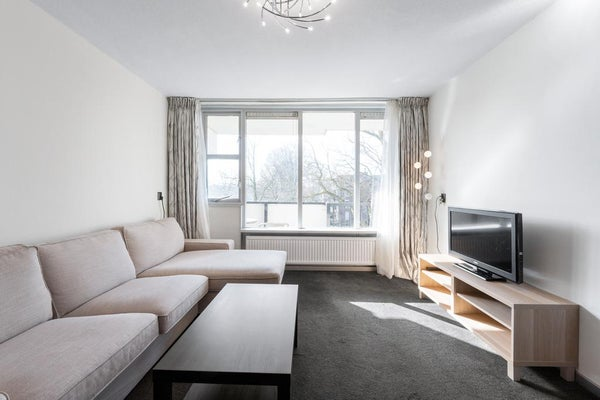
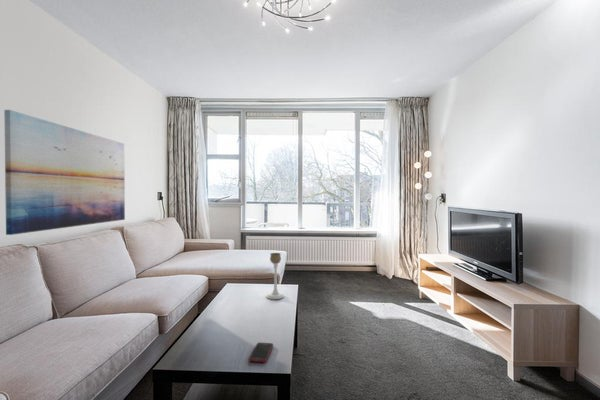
+ candle holder (275, 275)
+ cell phone (261, 351)
+ wall art (79, 178)
